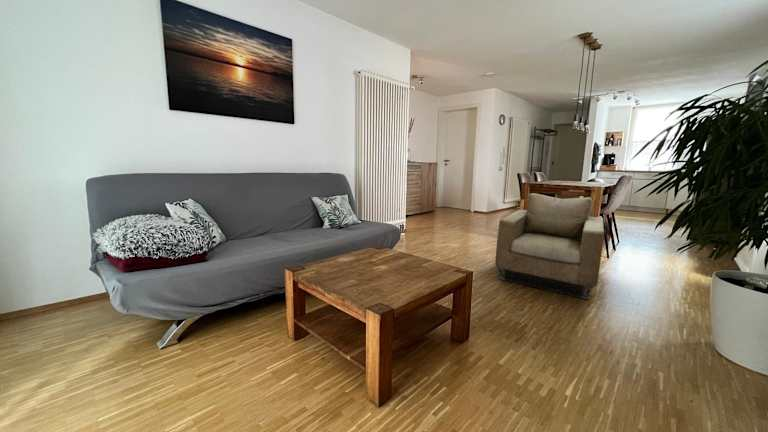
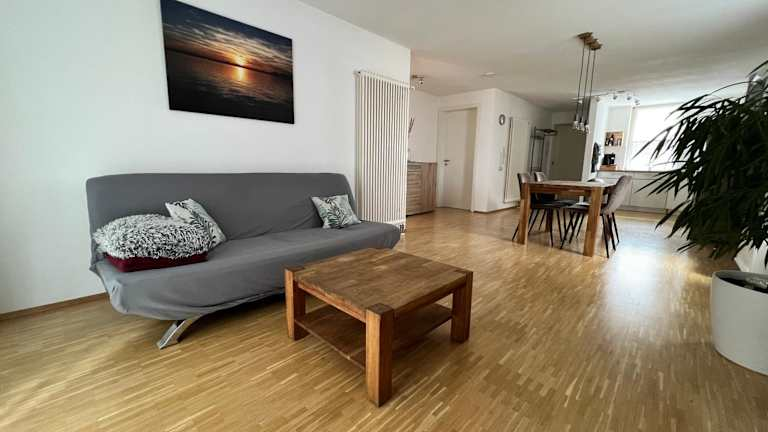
- armchair (541, 234)
